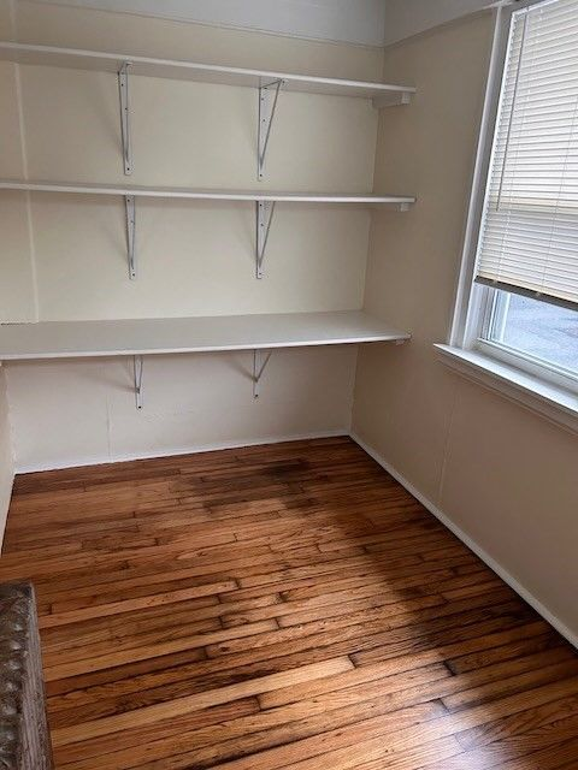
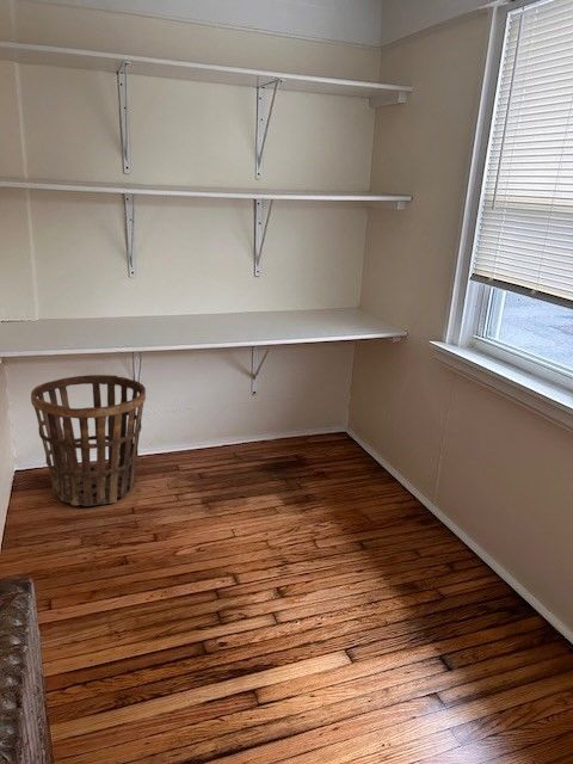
+ basket (92, 438)
